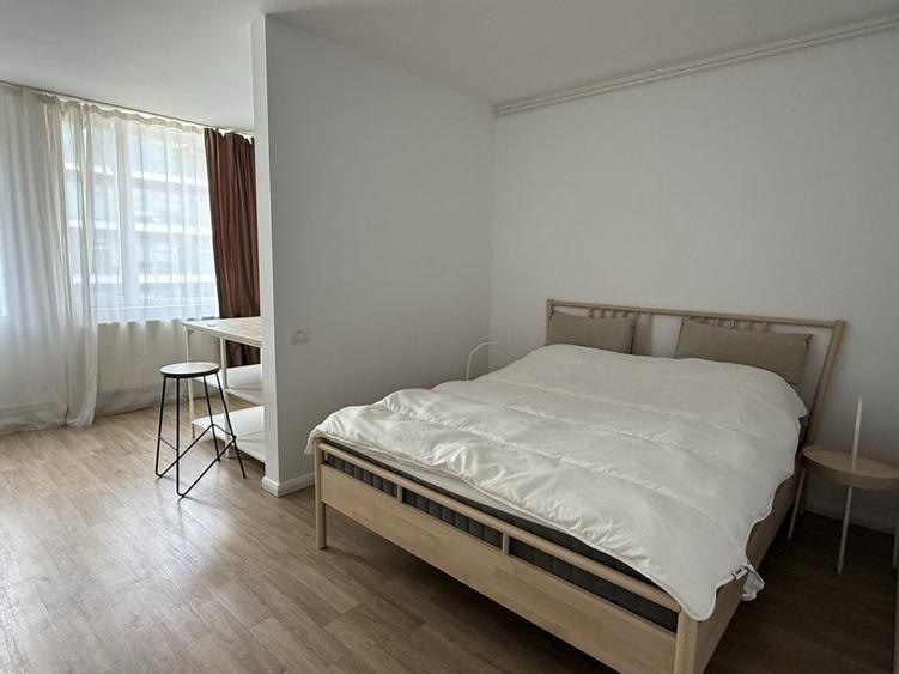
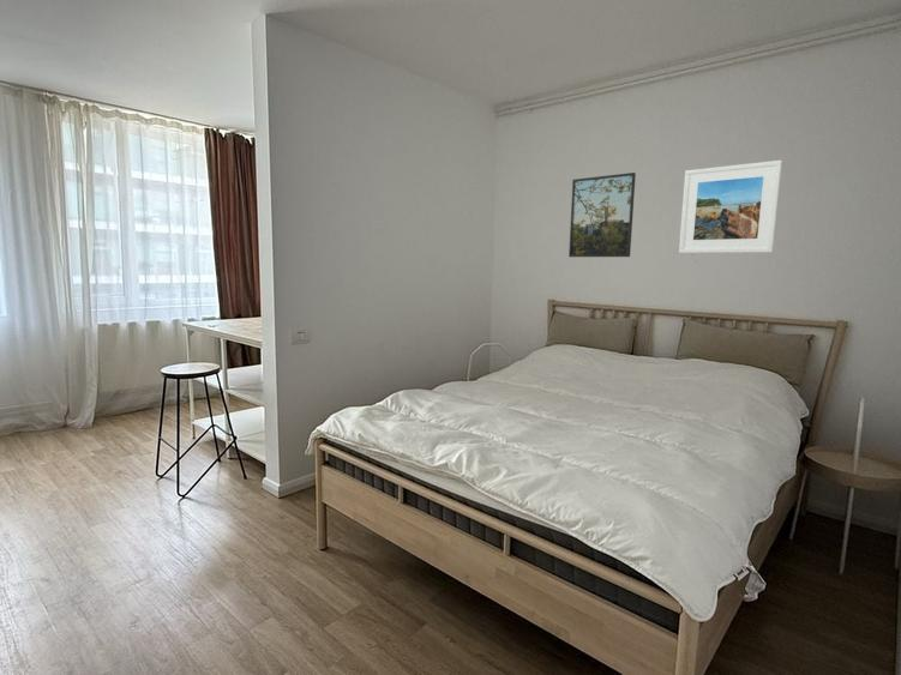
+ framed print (600, 217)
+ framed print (727, 209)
